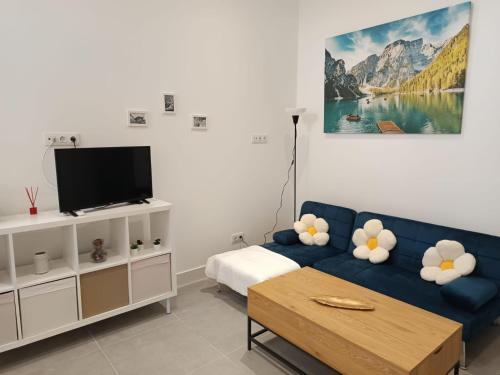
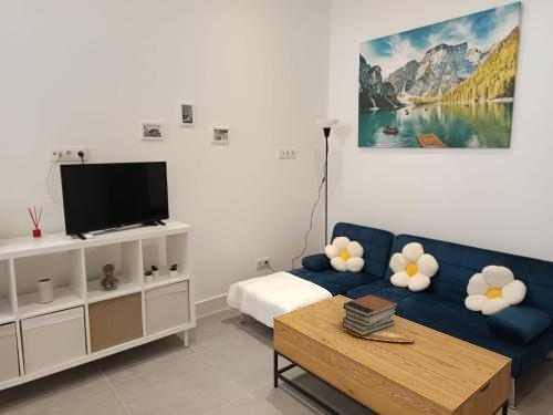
+ book stack (369, 313)
